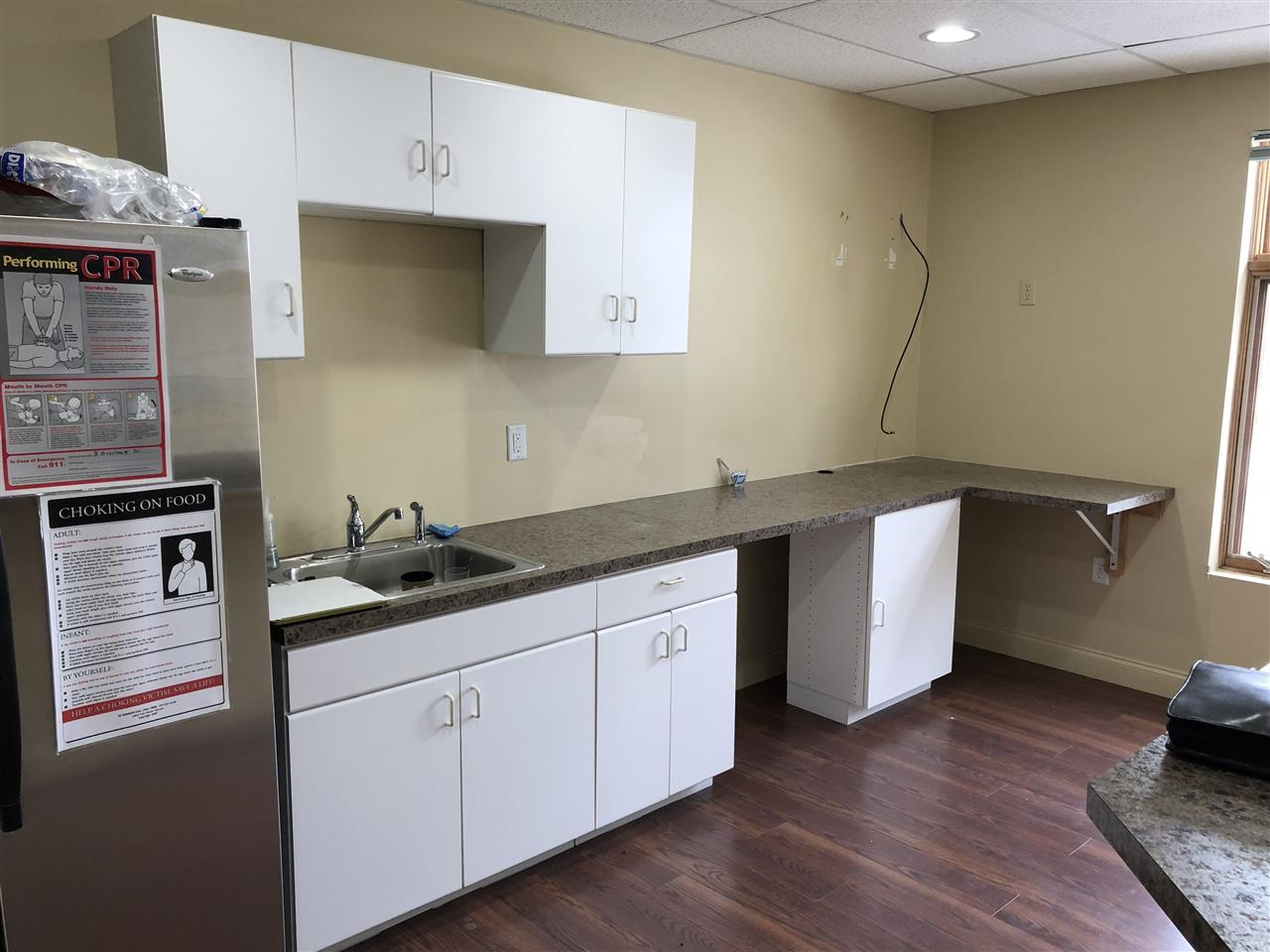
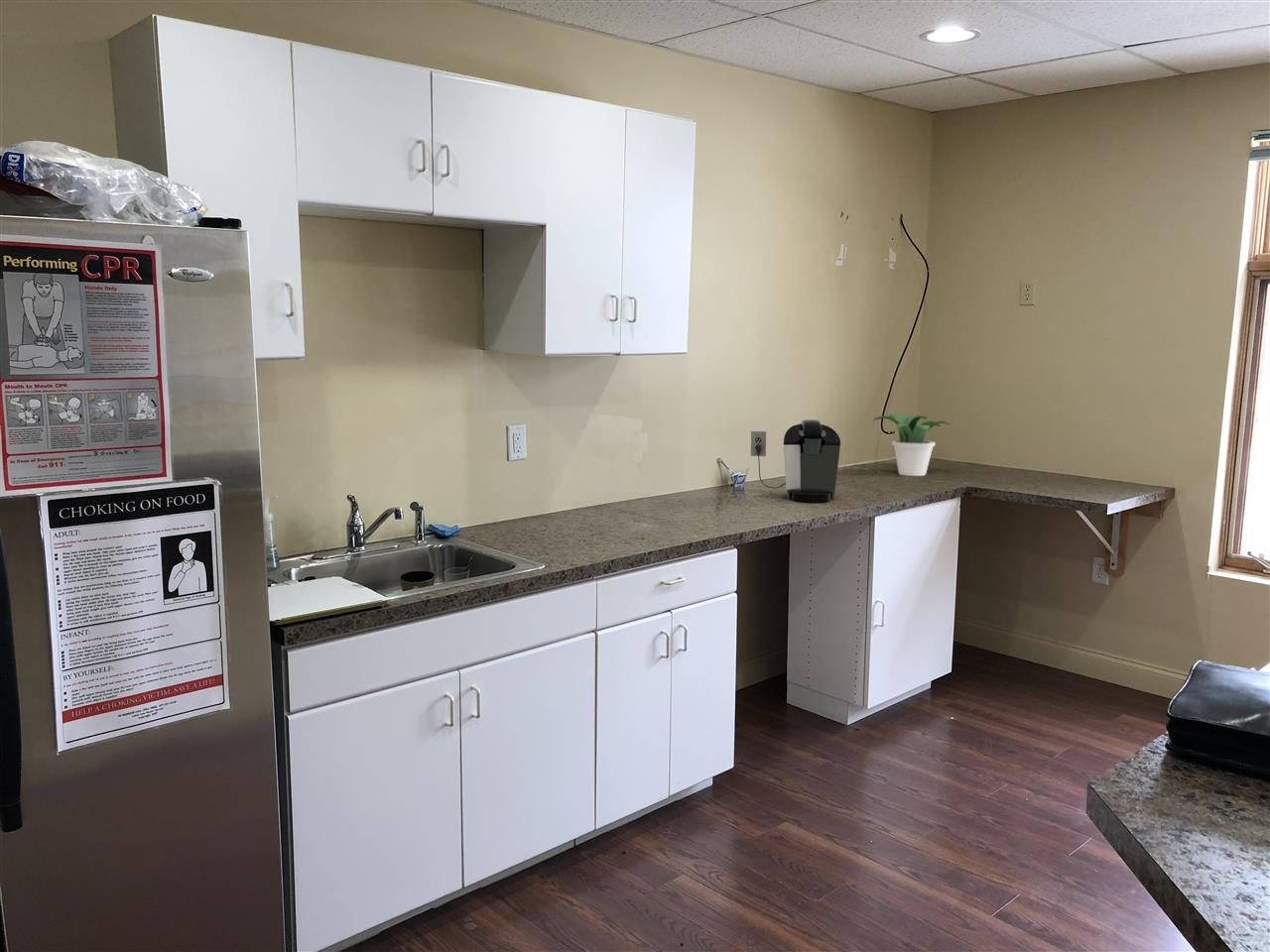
+ potted plant (908, 444)
+ coffee maker (795, 459)
